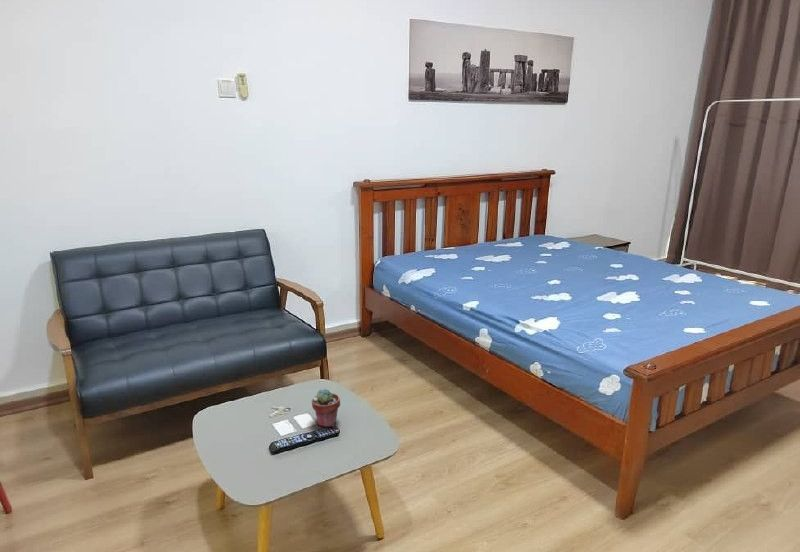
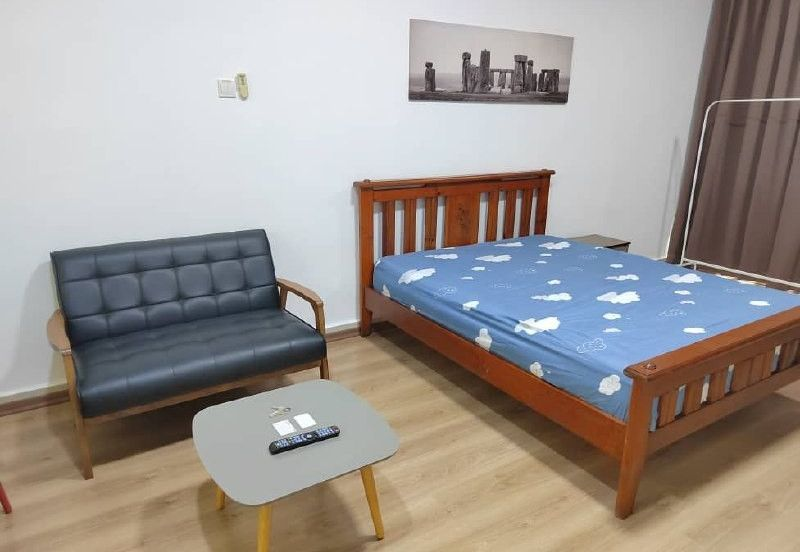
- potted succulent (326, 406)
